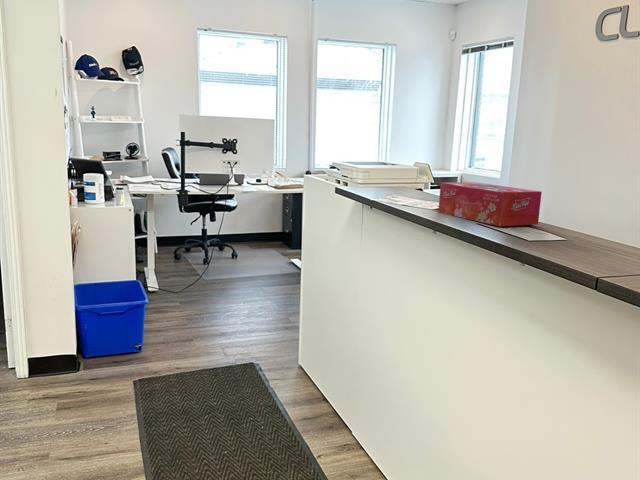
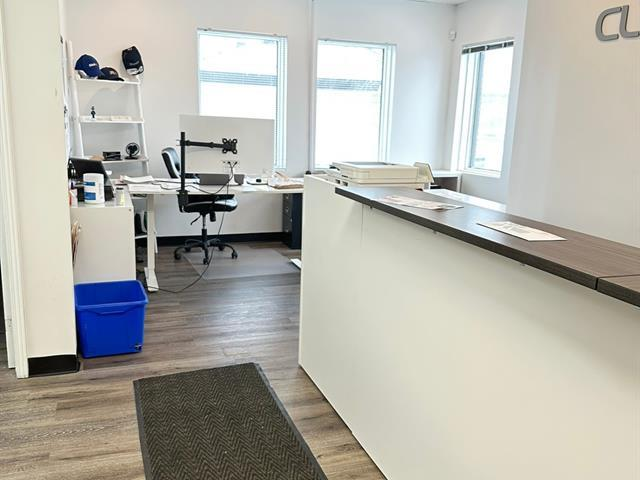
- tissue box (486, 202)
